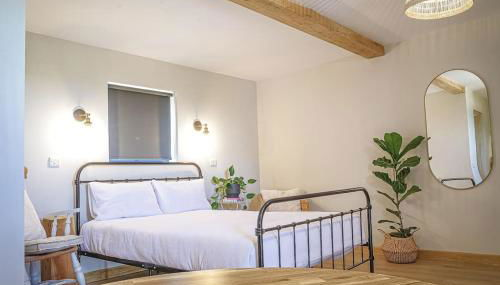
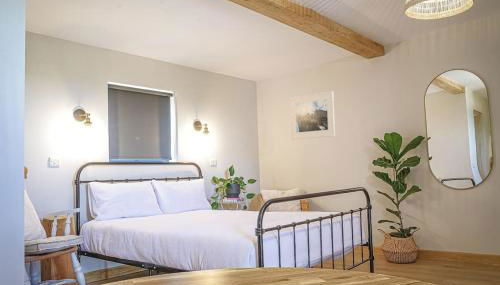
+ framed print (311, 116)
